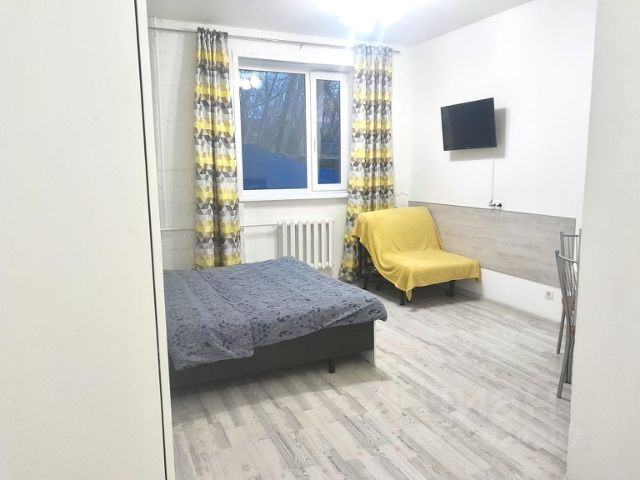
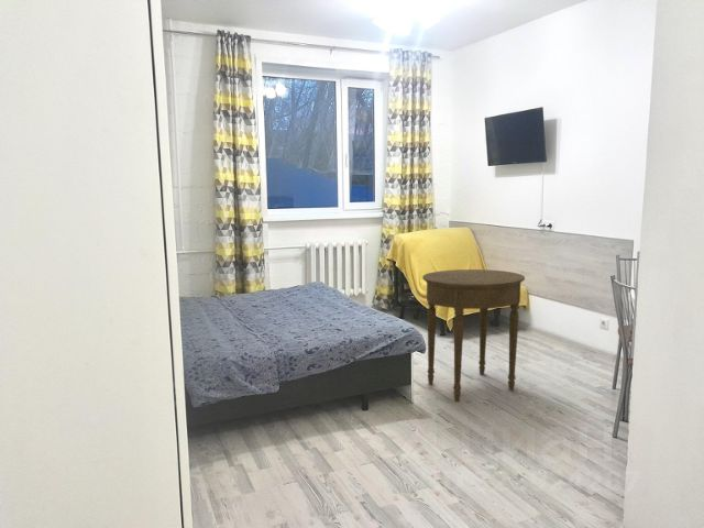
+ side table (480, 331)
